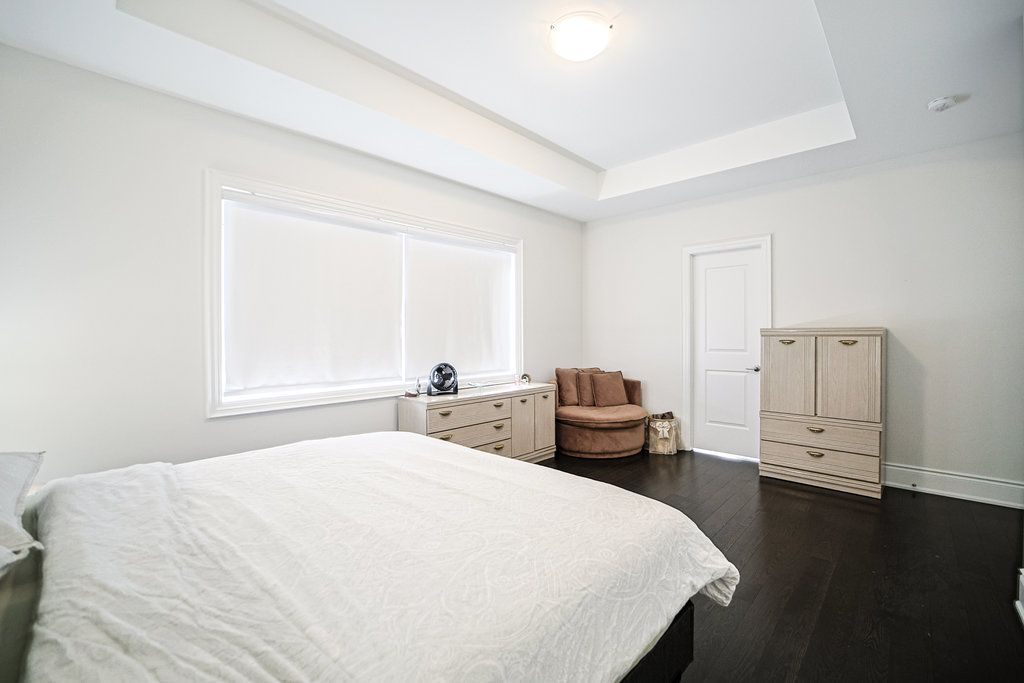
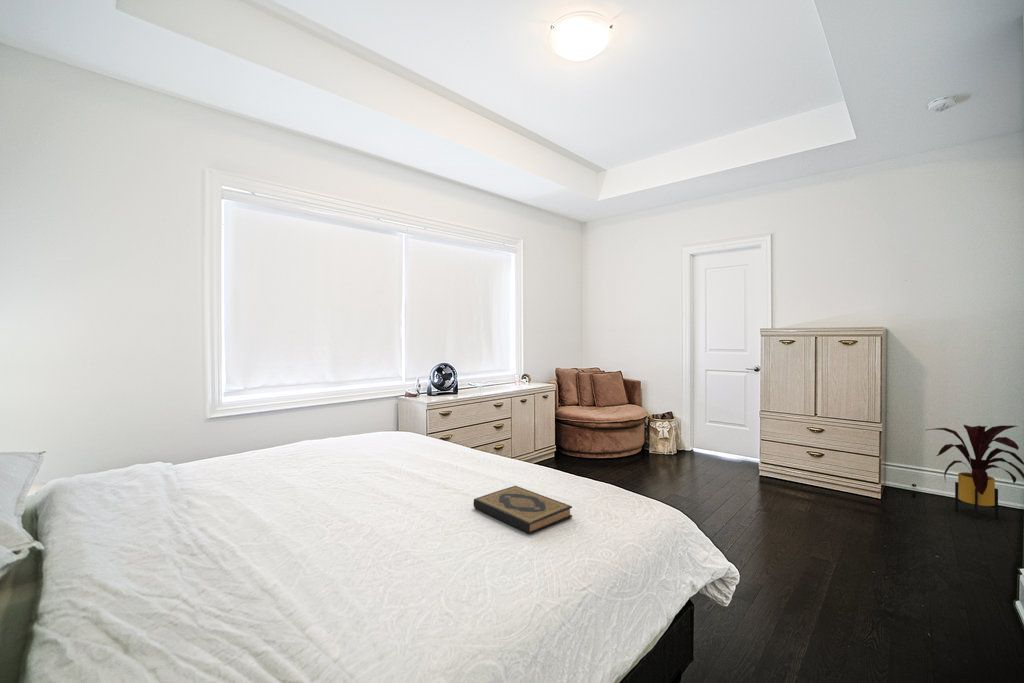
+ hardback book (521, 507)
+ house plant (974, 467)
